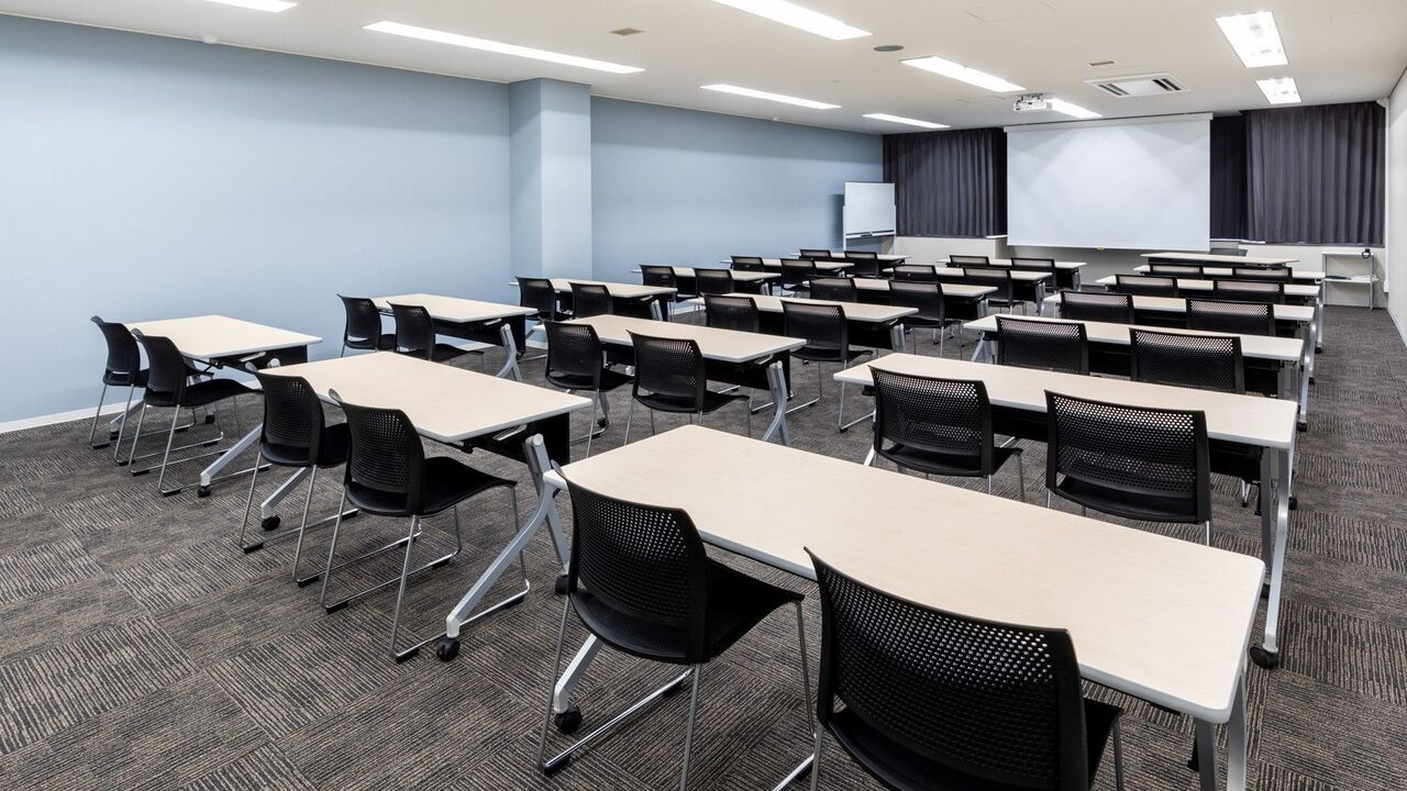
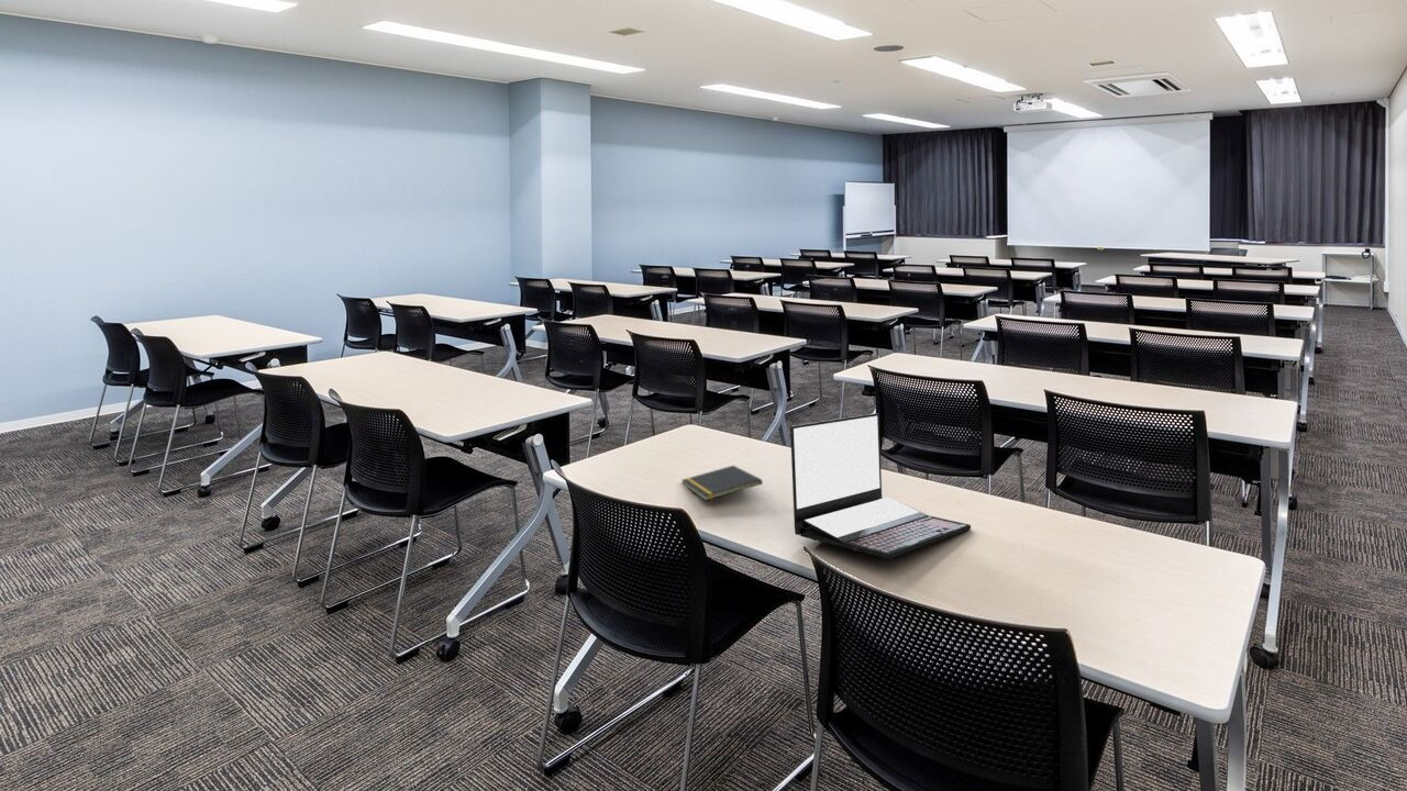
+ notepad (720, 481)
+ laptop (880, 479)
